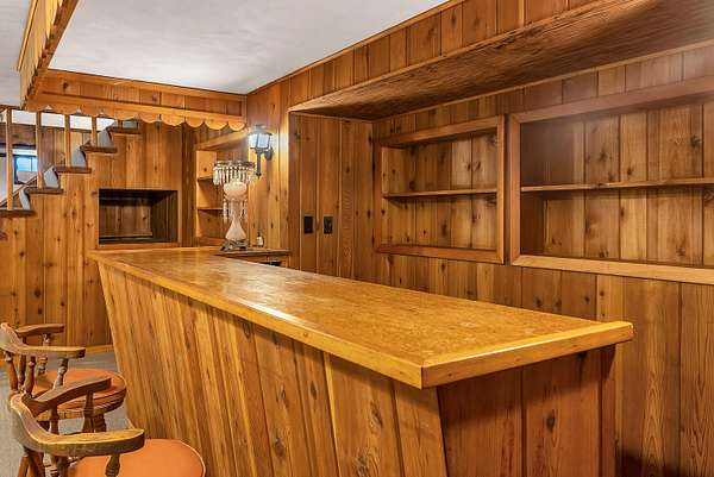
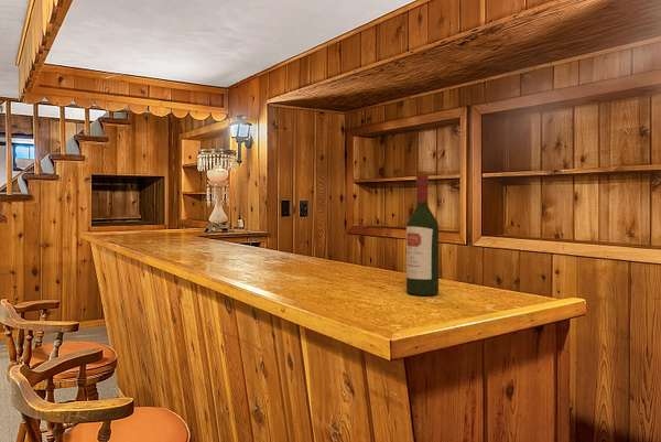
+ wine bottle (422, 234)
